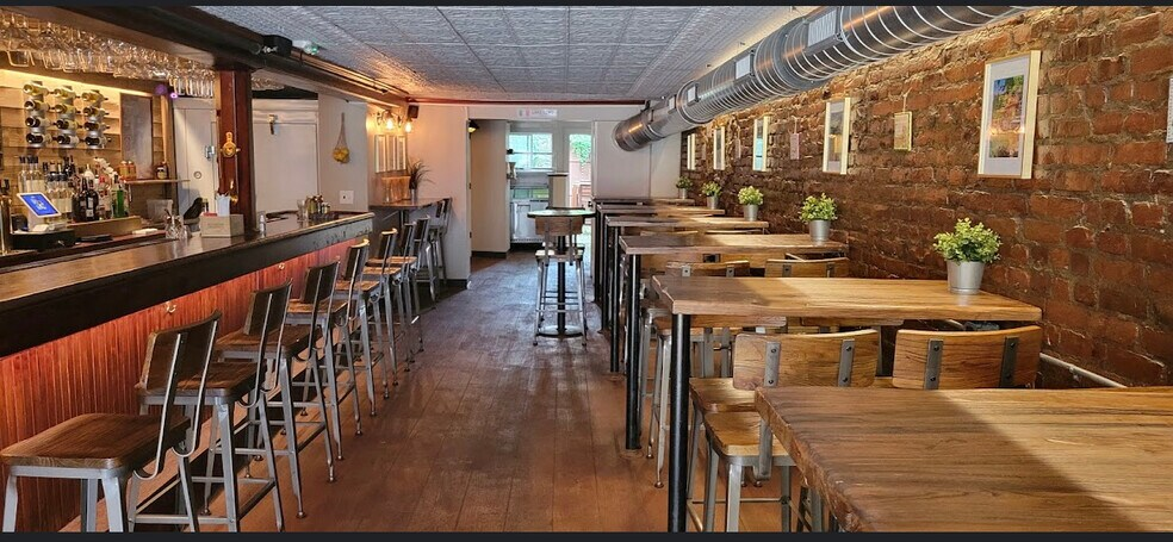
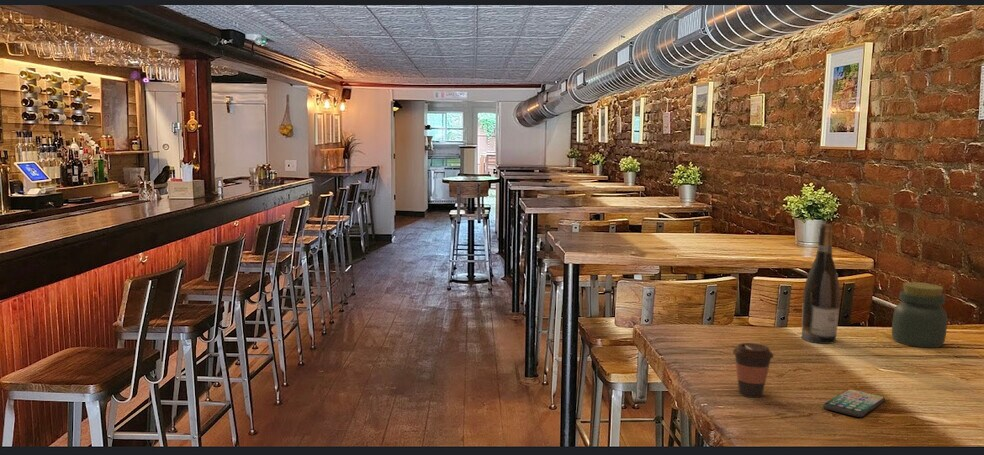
+ wine bottle (822, 282)
+ smartphone (854, 402)
+ jar (919, 314)
+ coffee cup (751, 370)
